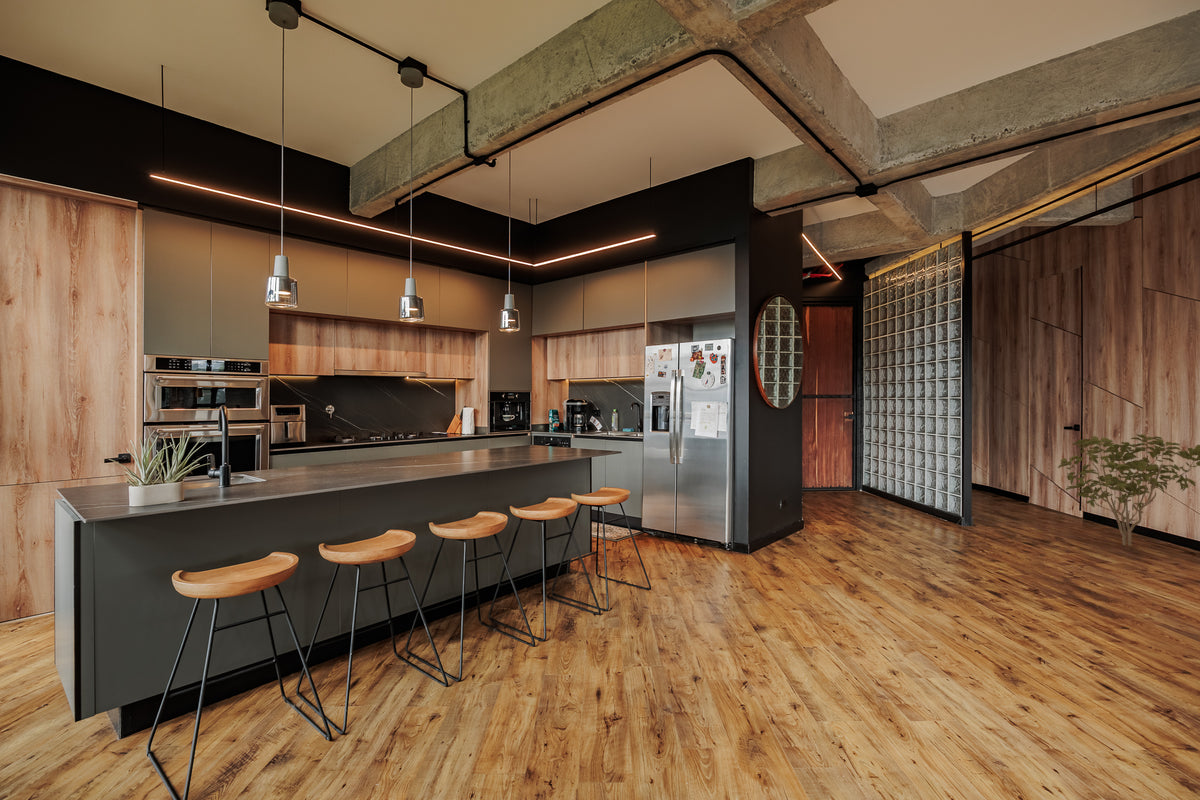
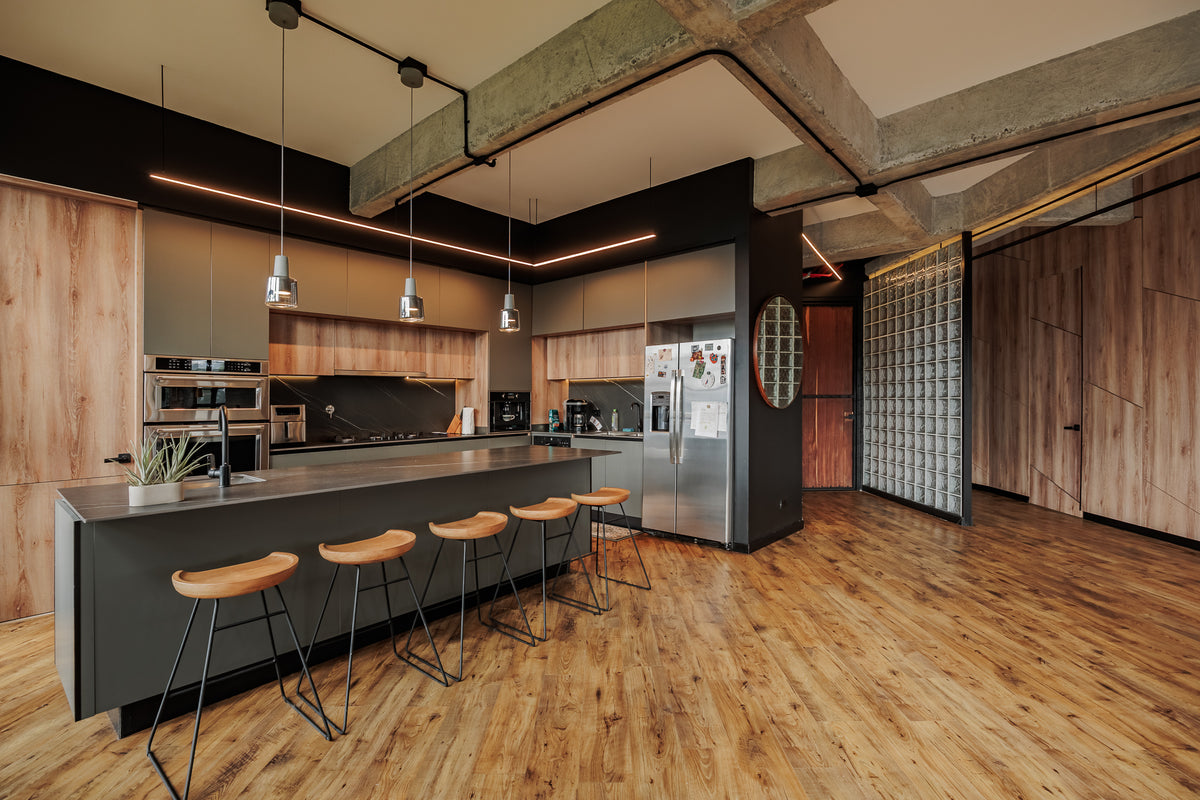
- shrub (1130, 490)
